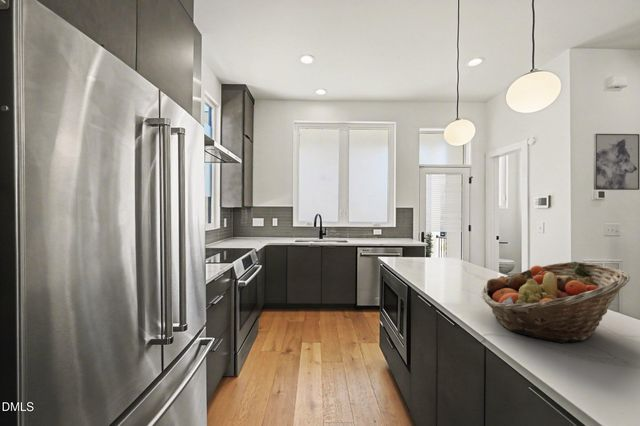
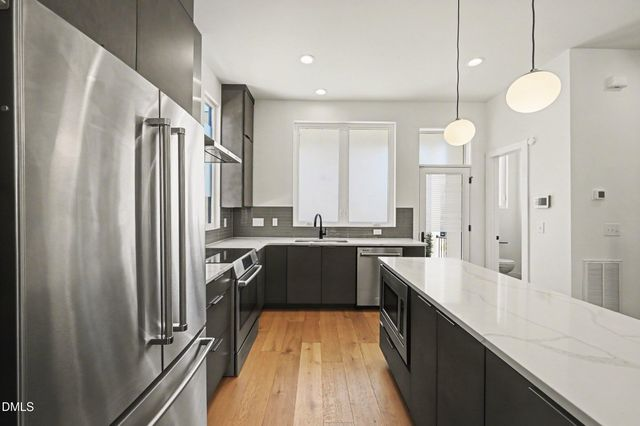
- wall art (616, 161)
- fruit basket (546, 294)
